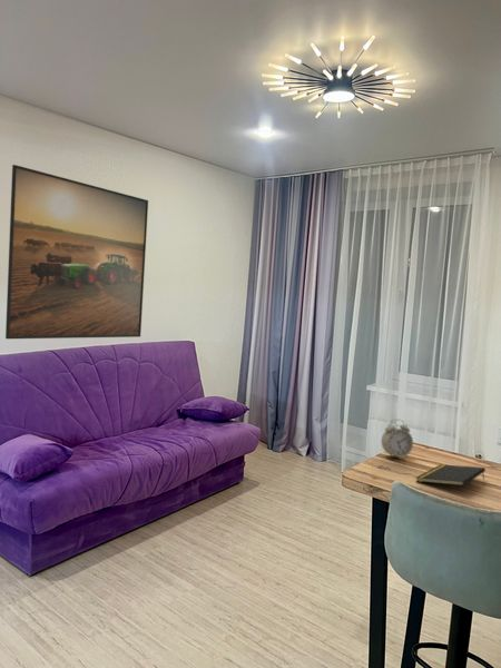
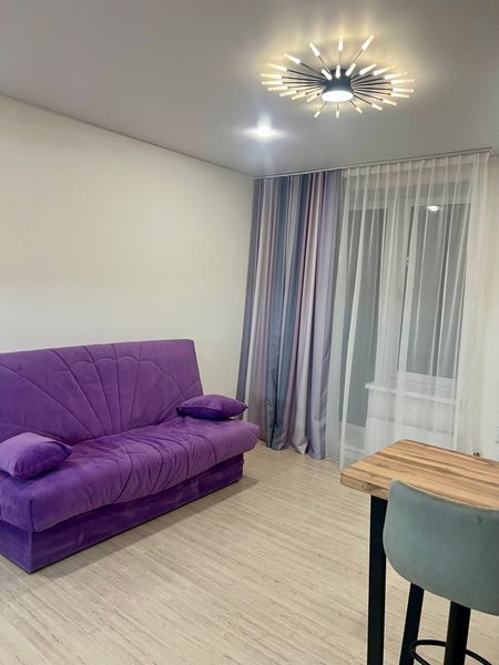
- alarm clock (397, 438)
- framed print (85, 262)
- notepad (451, 474)
